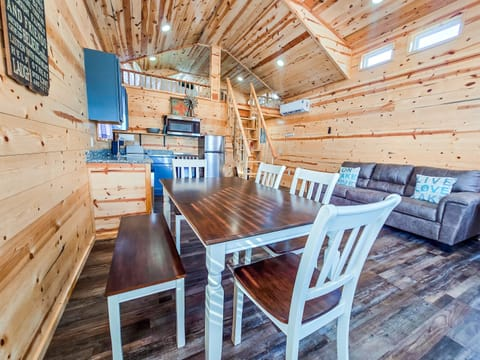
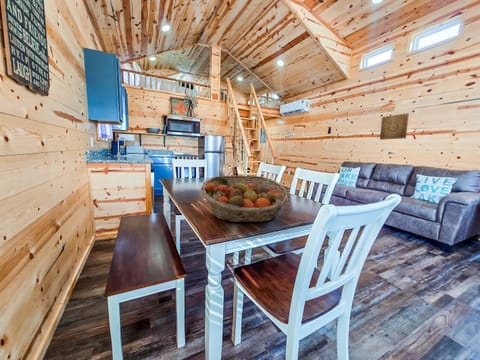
+ fruit basket (245, 196)
+ wall art (393, 127)
